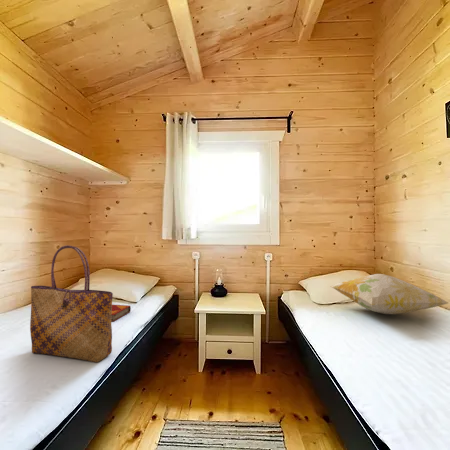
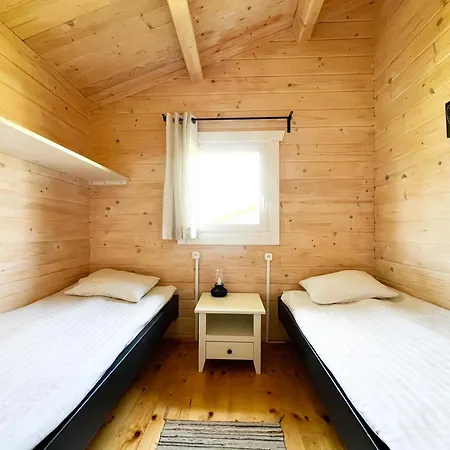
- hardback book (111, 313)
- tote bag (71, 299)
- decorative pillow (383, 293)
